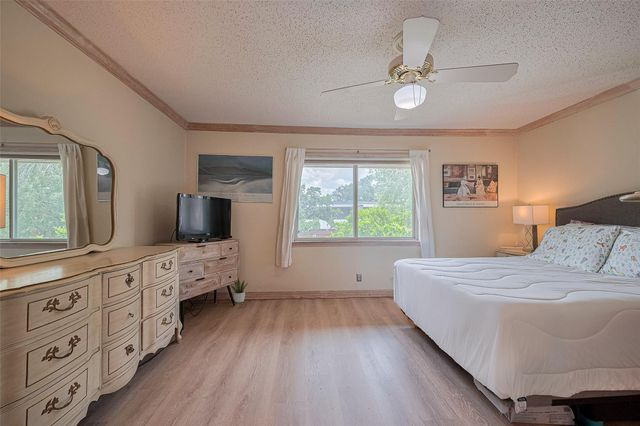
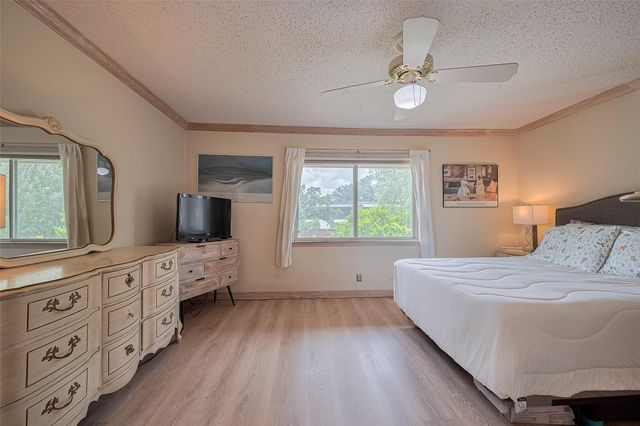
- potted plant (239, 288)
